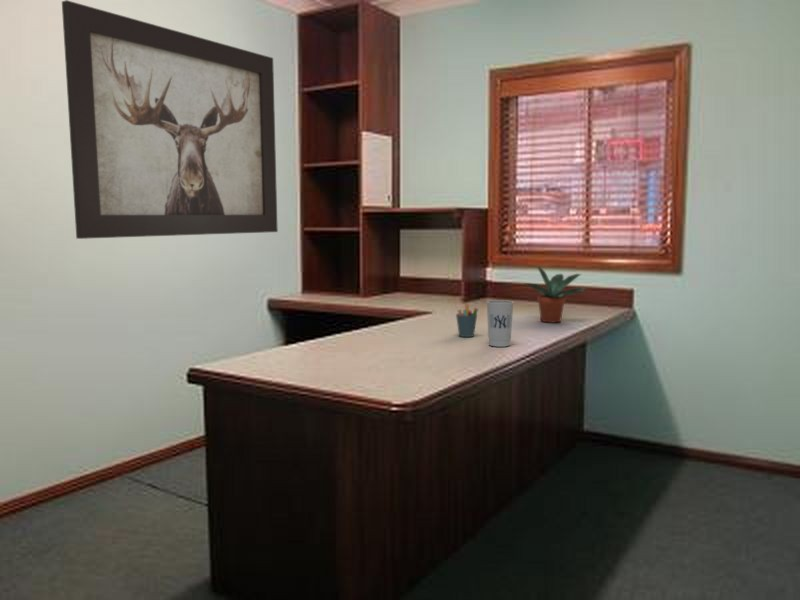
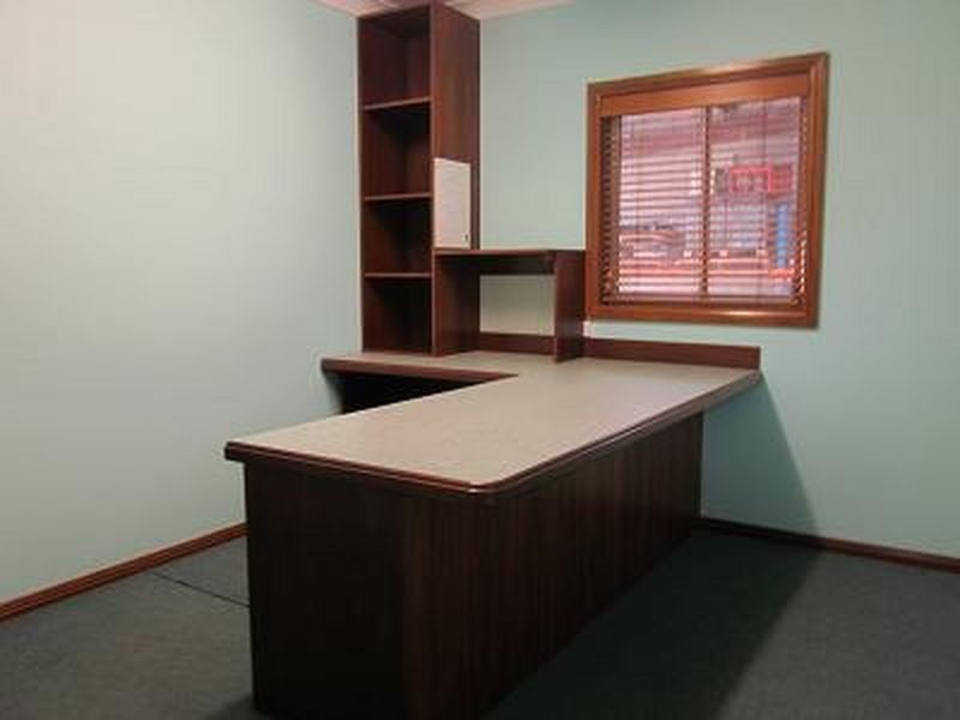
- potted plant (552, 293)
- wall art (187, 136)
- cup (499, 323)
- pen holder (466, 319)
